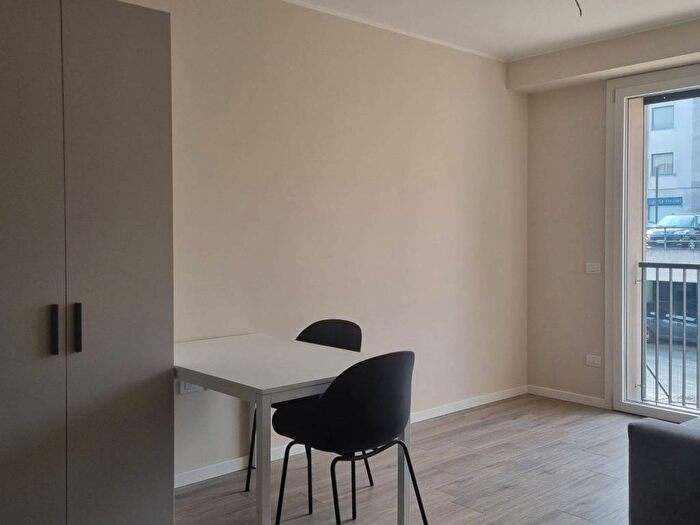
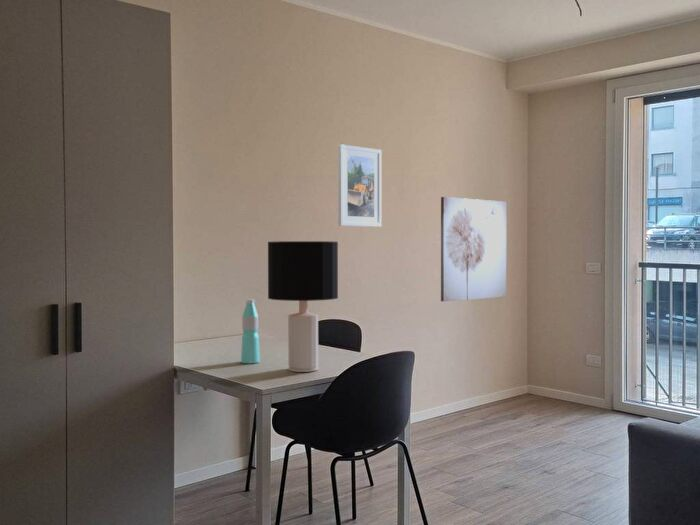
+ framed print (360, 186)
+ water bottle (250, 330)
+ wall art (475, 249)
+ desk lamp (303, 305)
